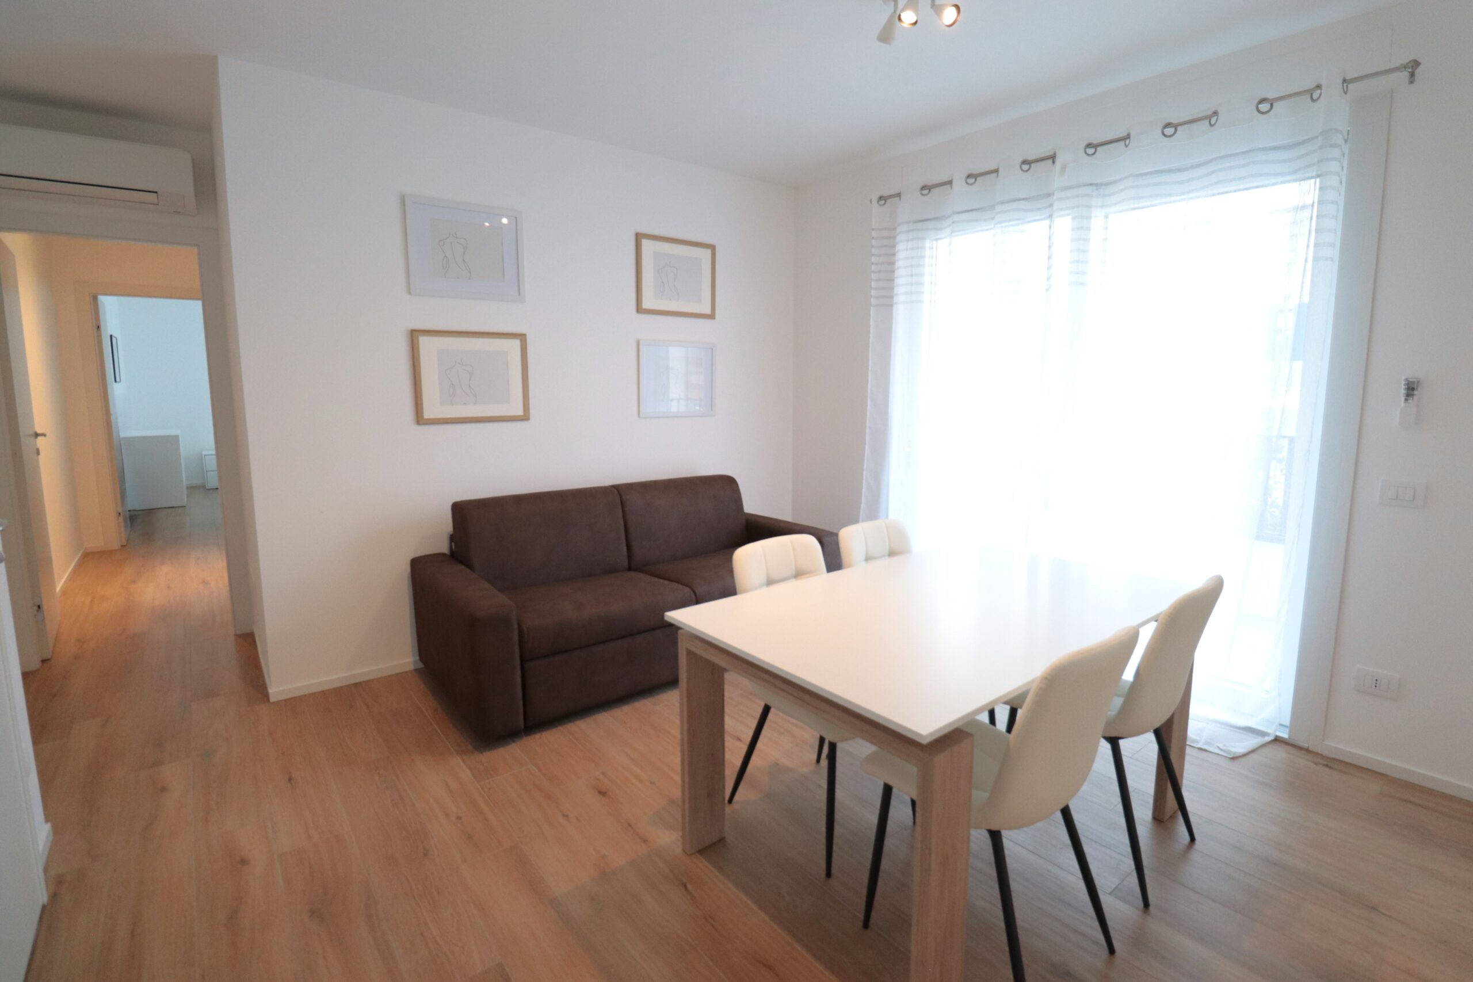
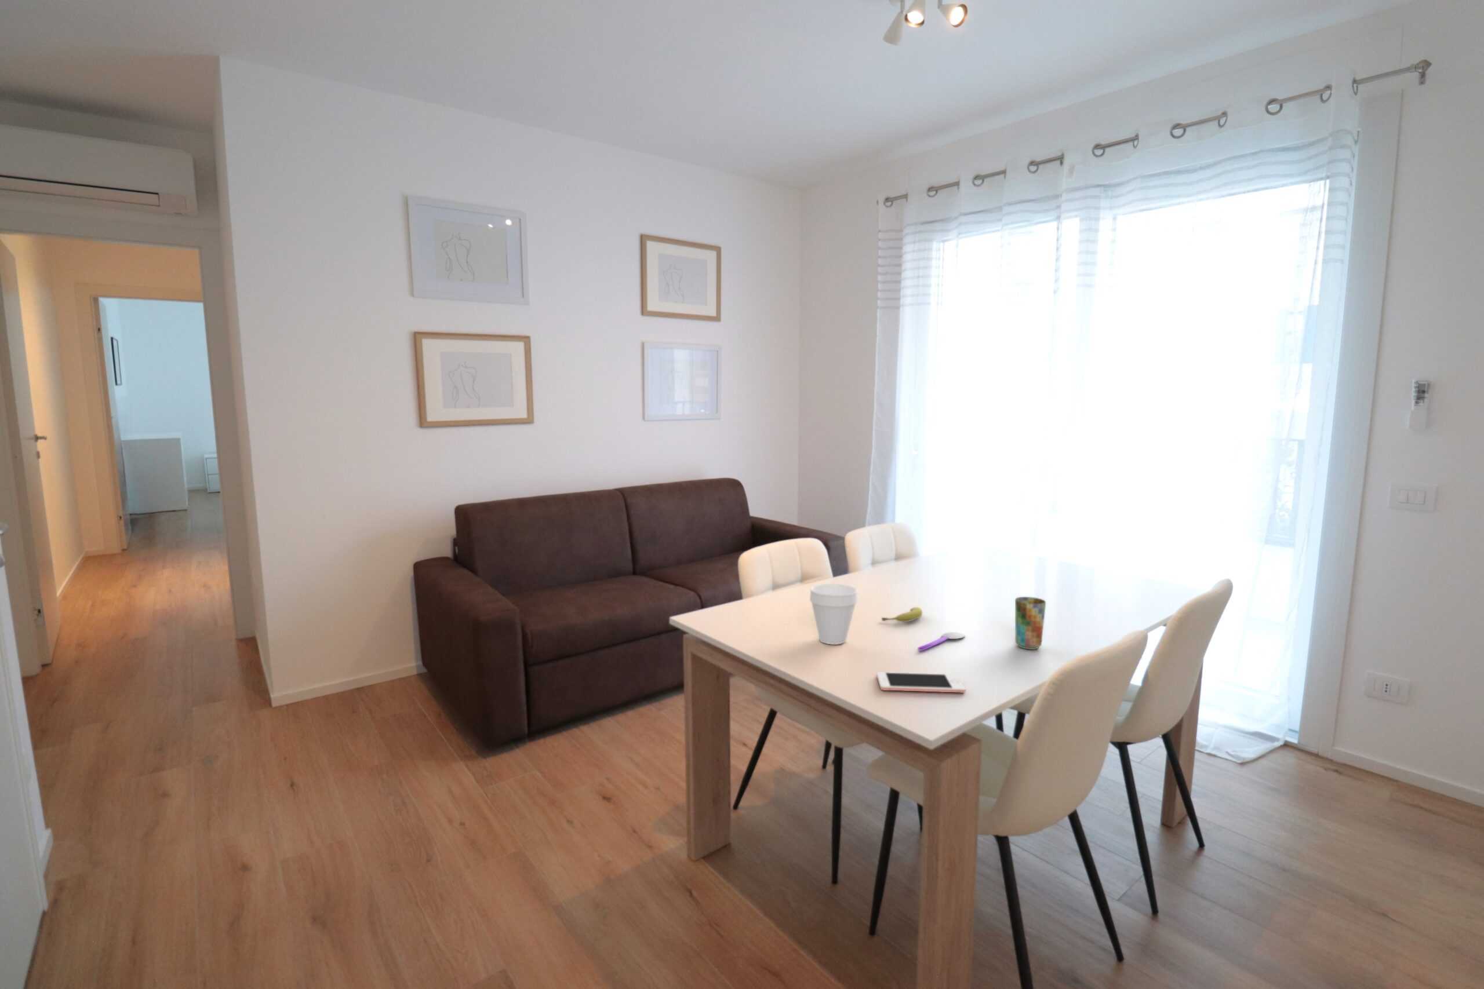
+ cup (1029, 623)
+ cell phone (920, 682)
+ fruit (907, 614)
+ spoon (941, 639)
+ cup (833, 615)
